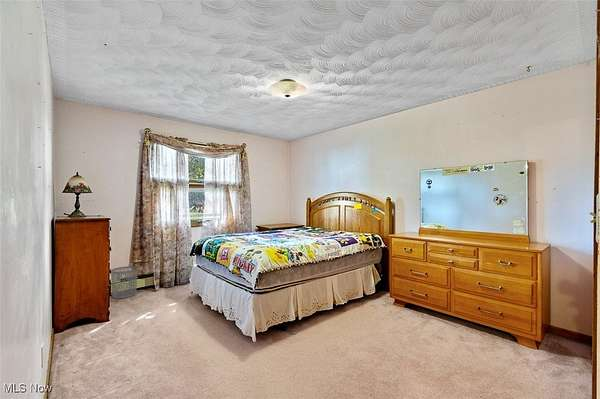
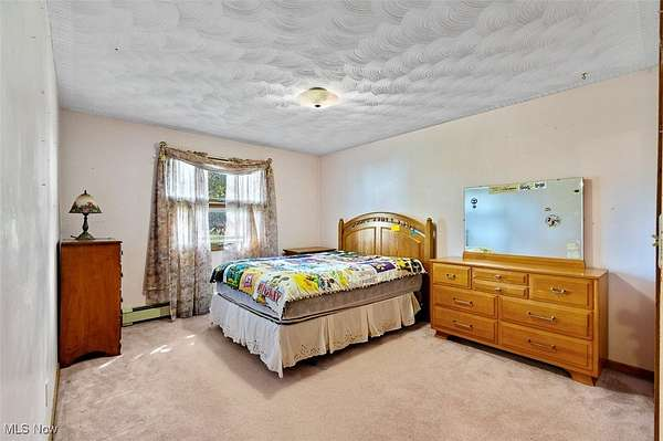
- waste bin (124, 281)
